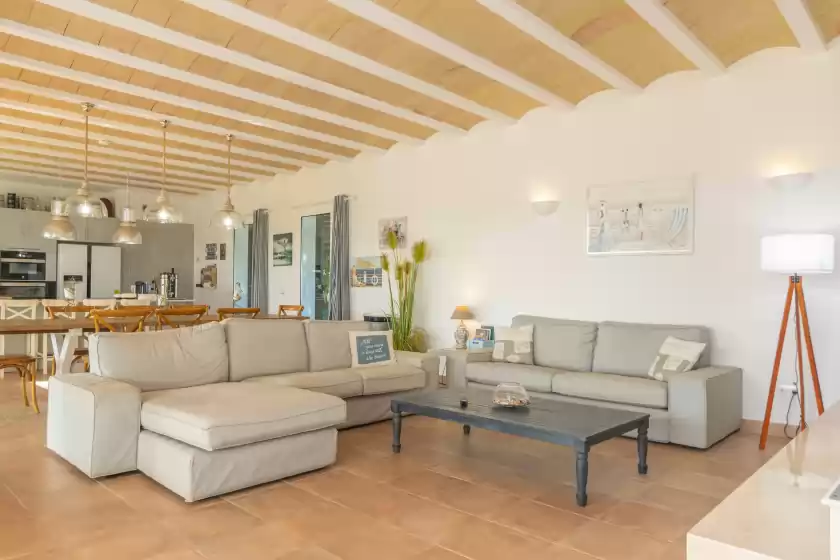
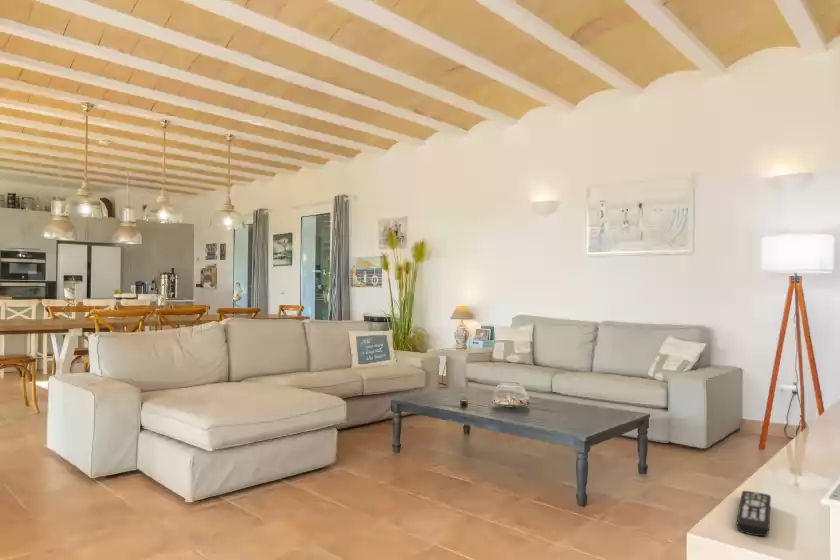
+ remote control (754, 512)
